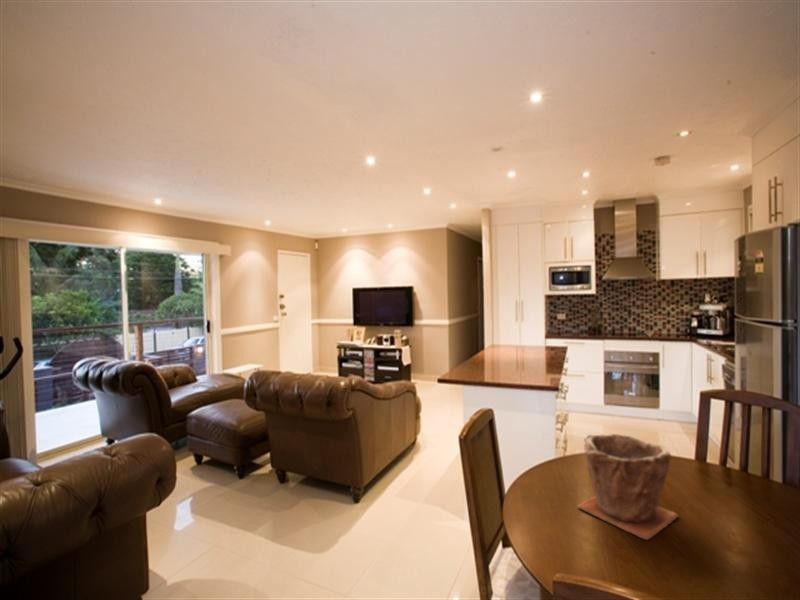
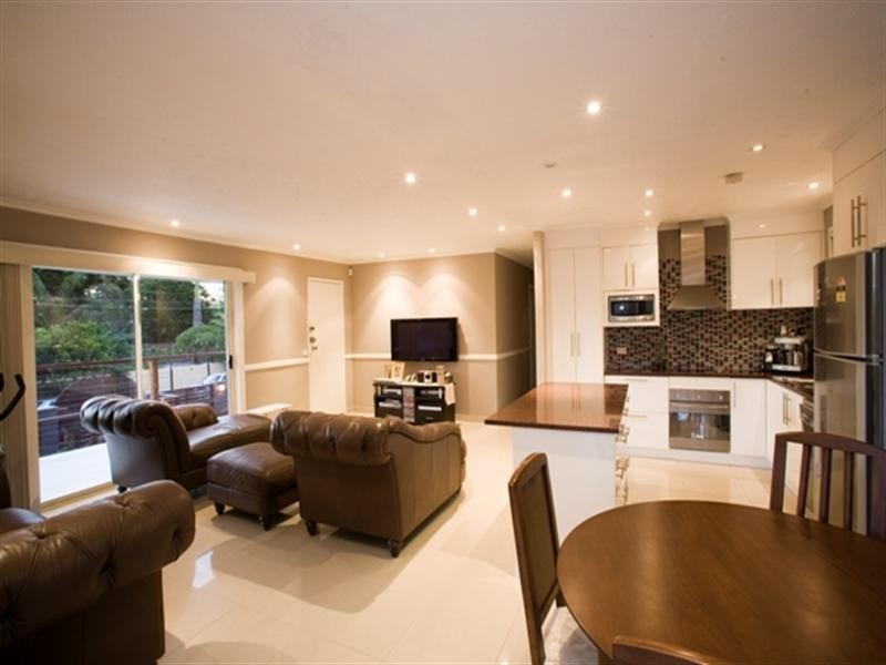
- plant pot (626, 476)
